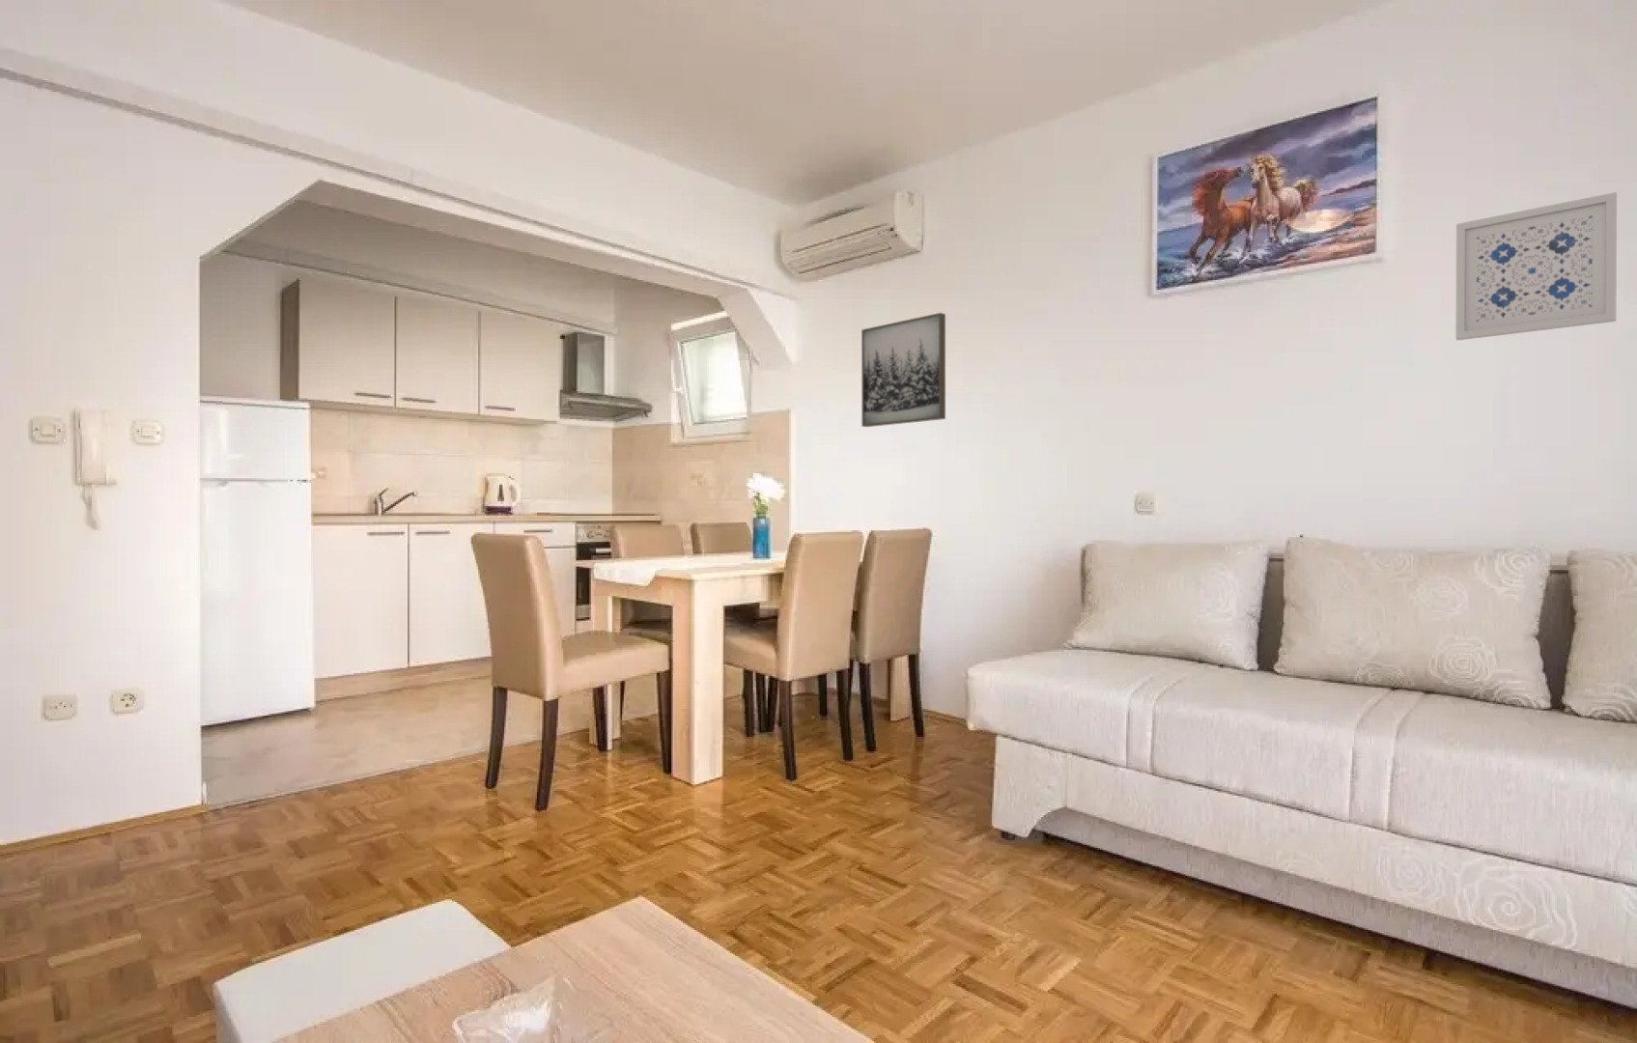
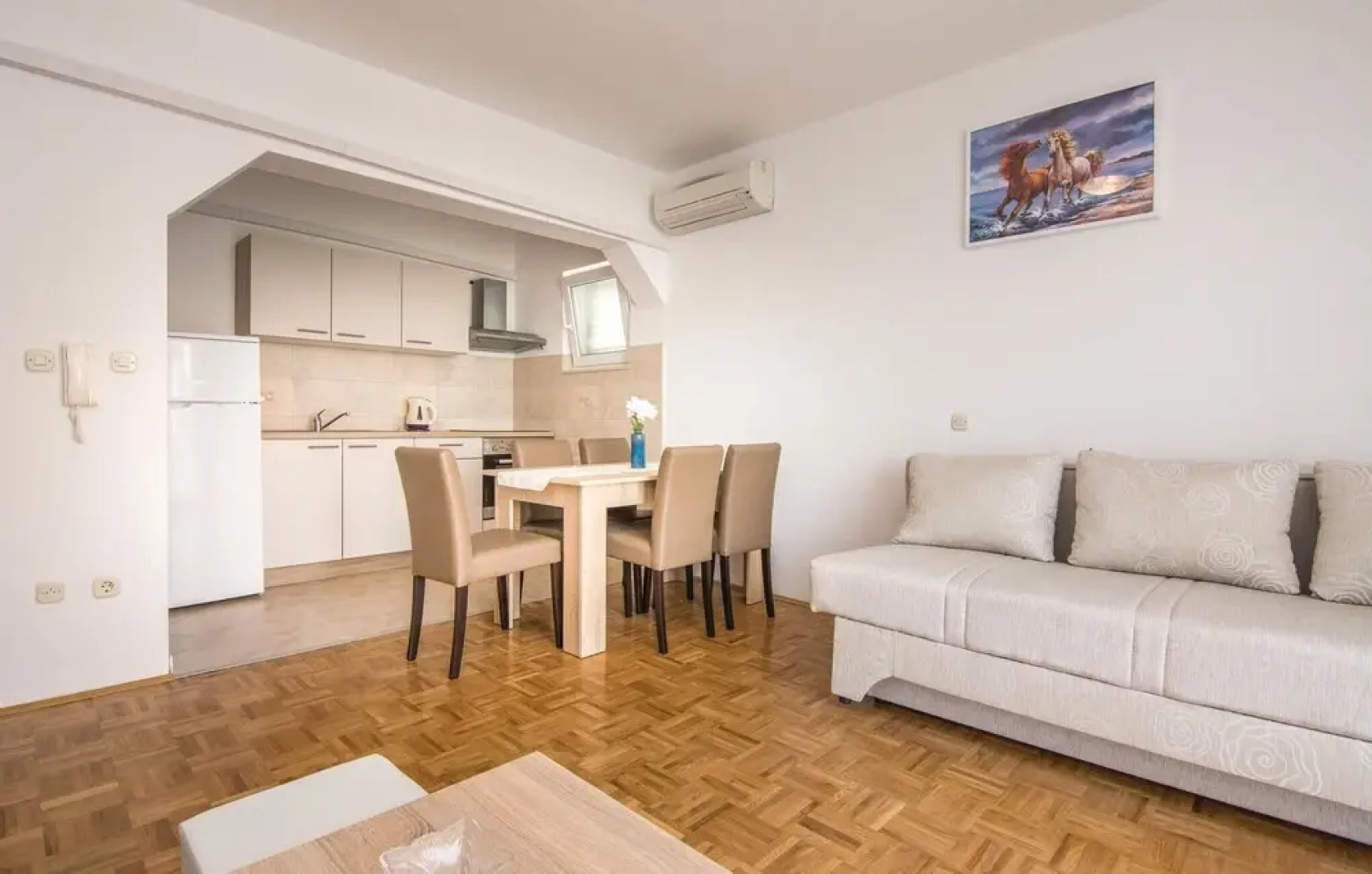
- wall art (901, 372)
- wall art (1532, 270)
